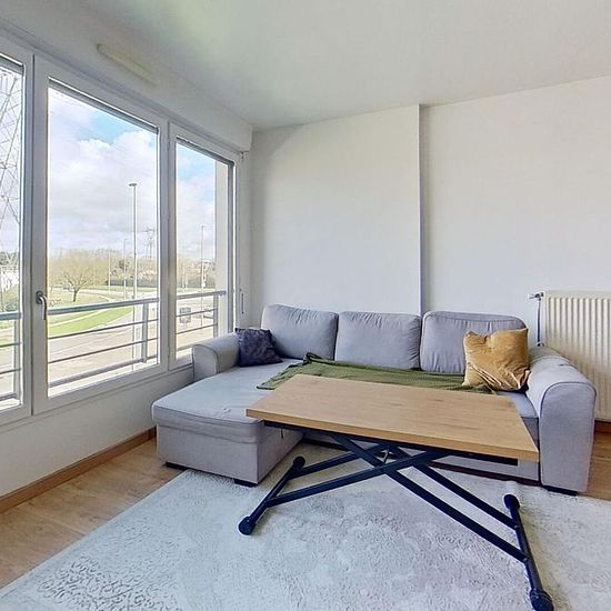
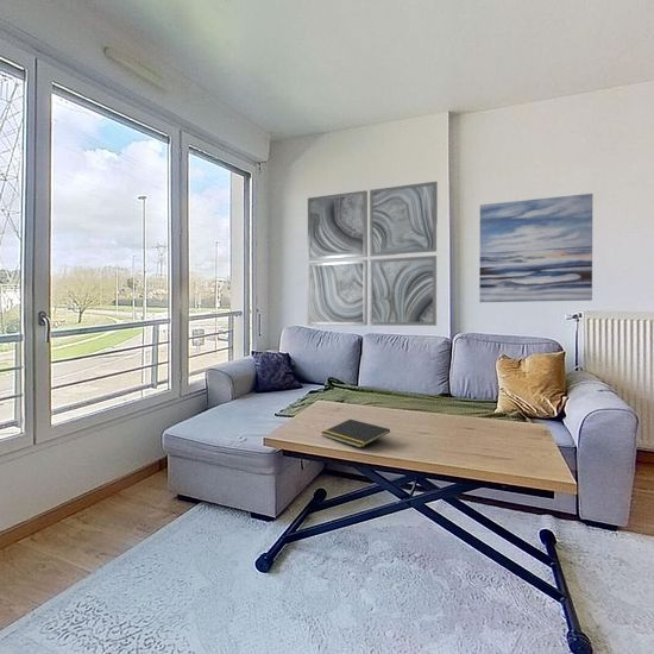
+ notepad (354, 432)
+ wall art (366, 256)
+ wall art (533, 250)
